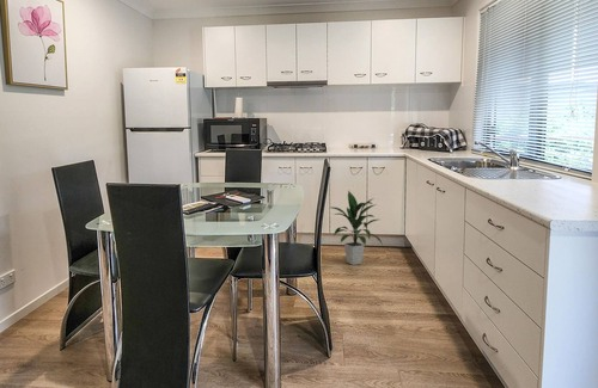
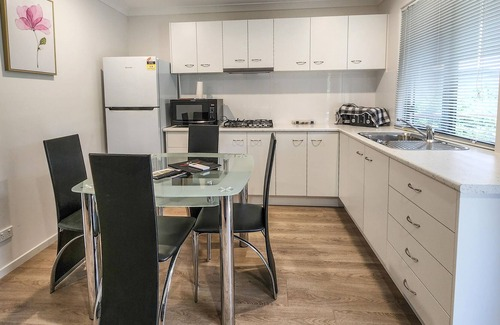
- indoor plant (356, 227)
